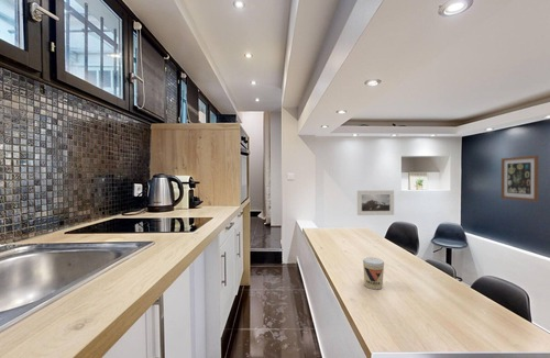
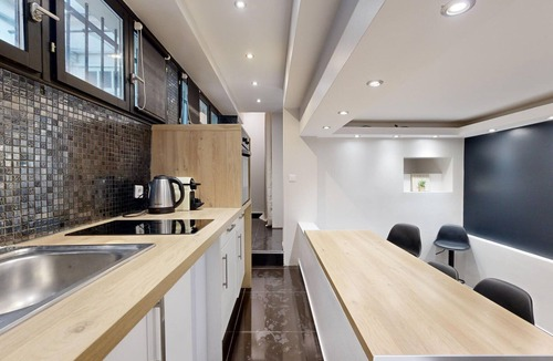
- coffee cup (373, 272)
- wall art (518, 178)
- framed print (375, 202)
